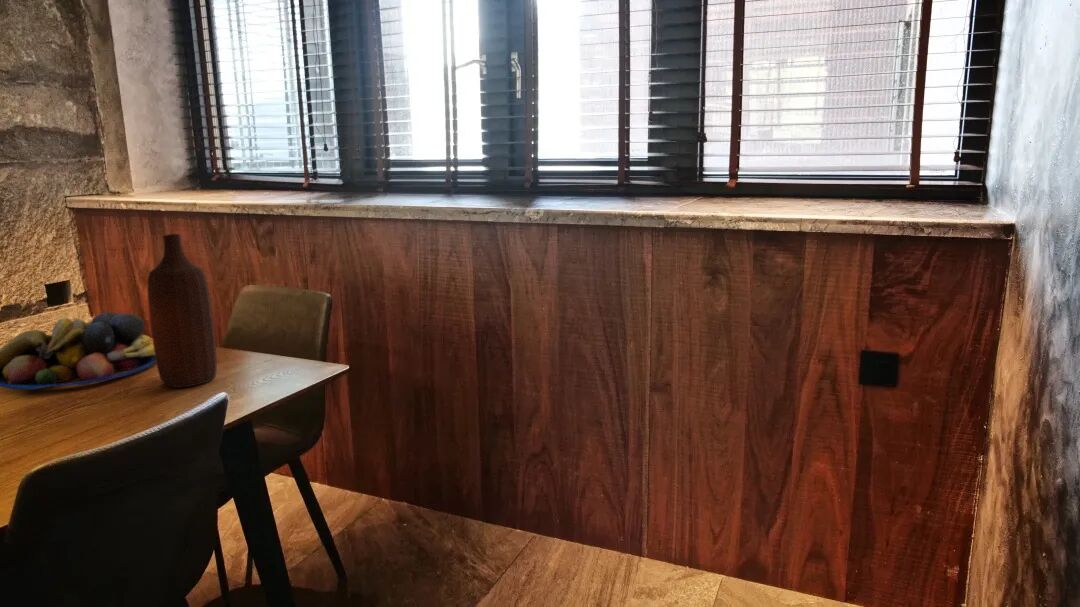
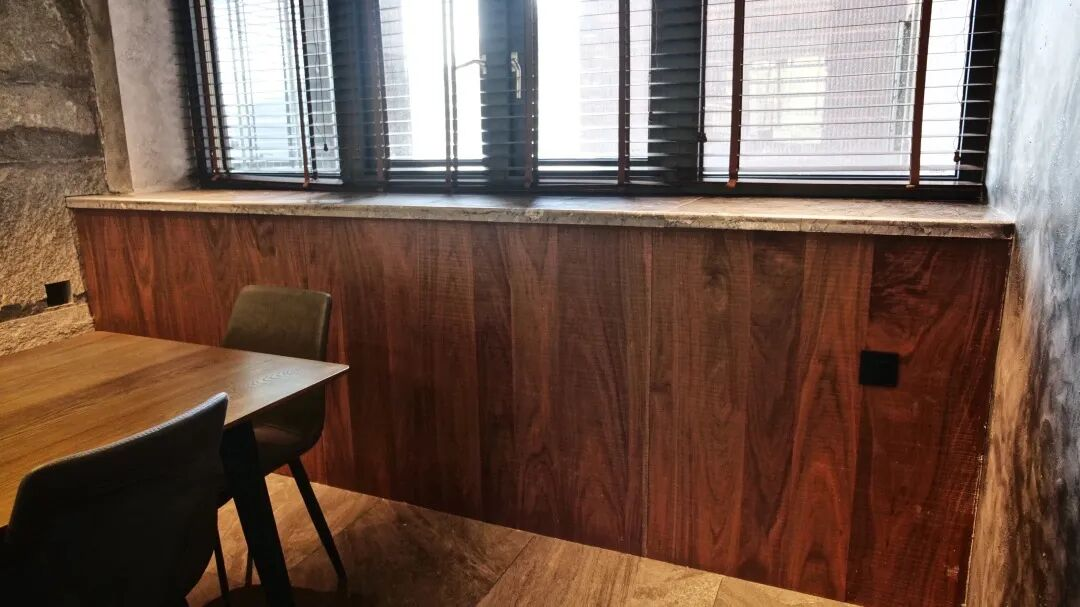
- bottle (180, 309)
- fruit bowl (75, 341)
